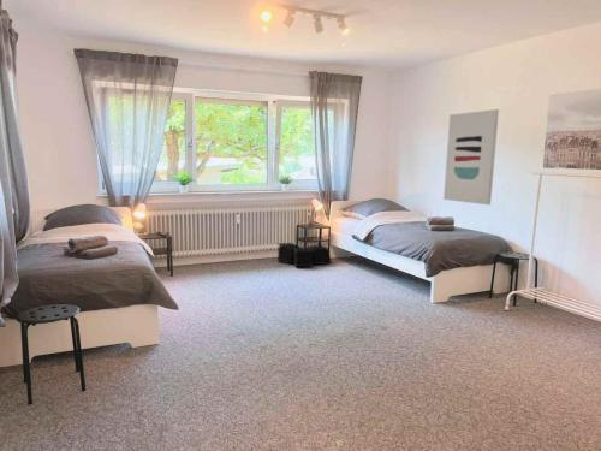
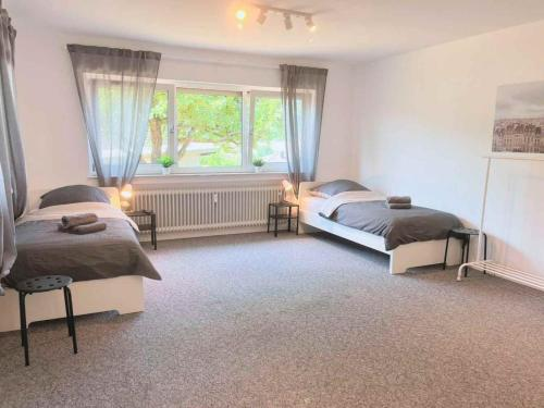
- wall art (469, 158)
- storage bin (304, 254)
